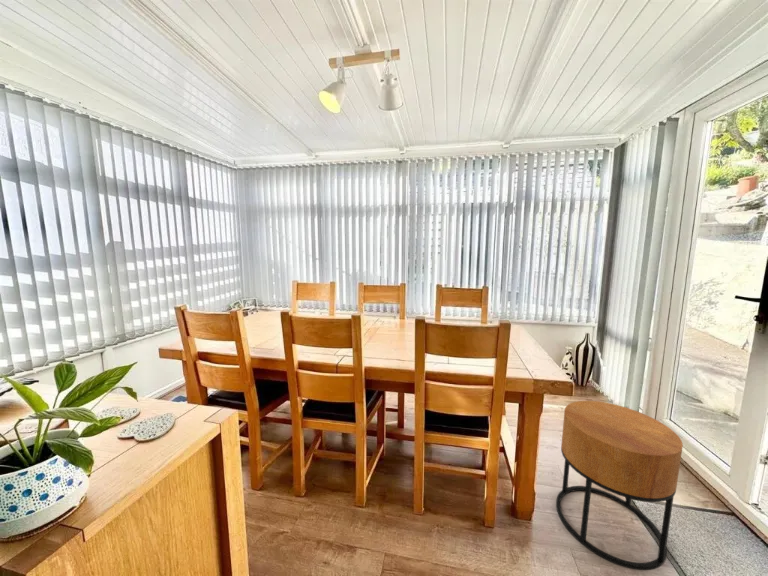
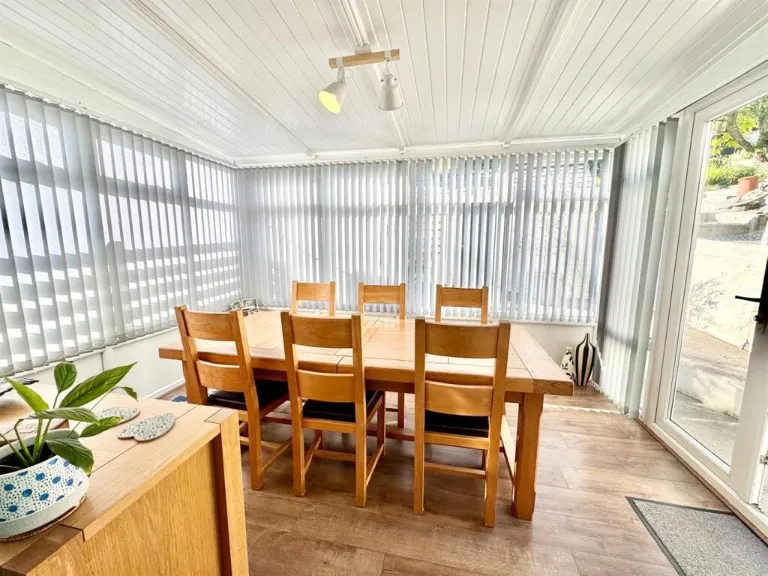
- side table (612, 474)
